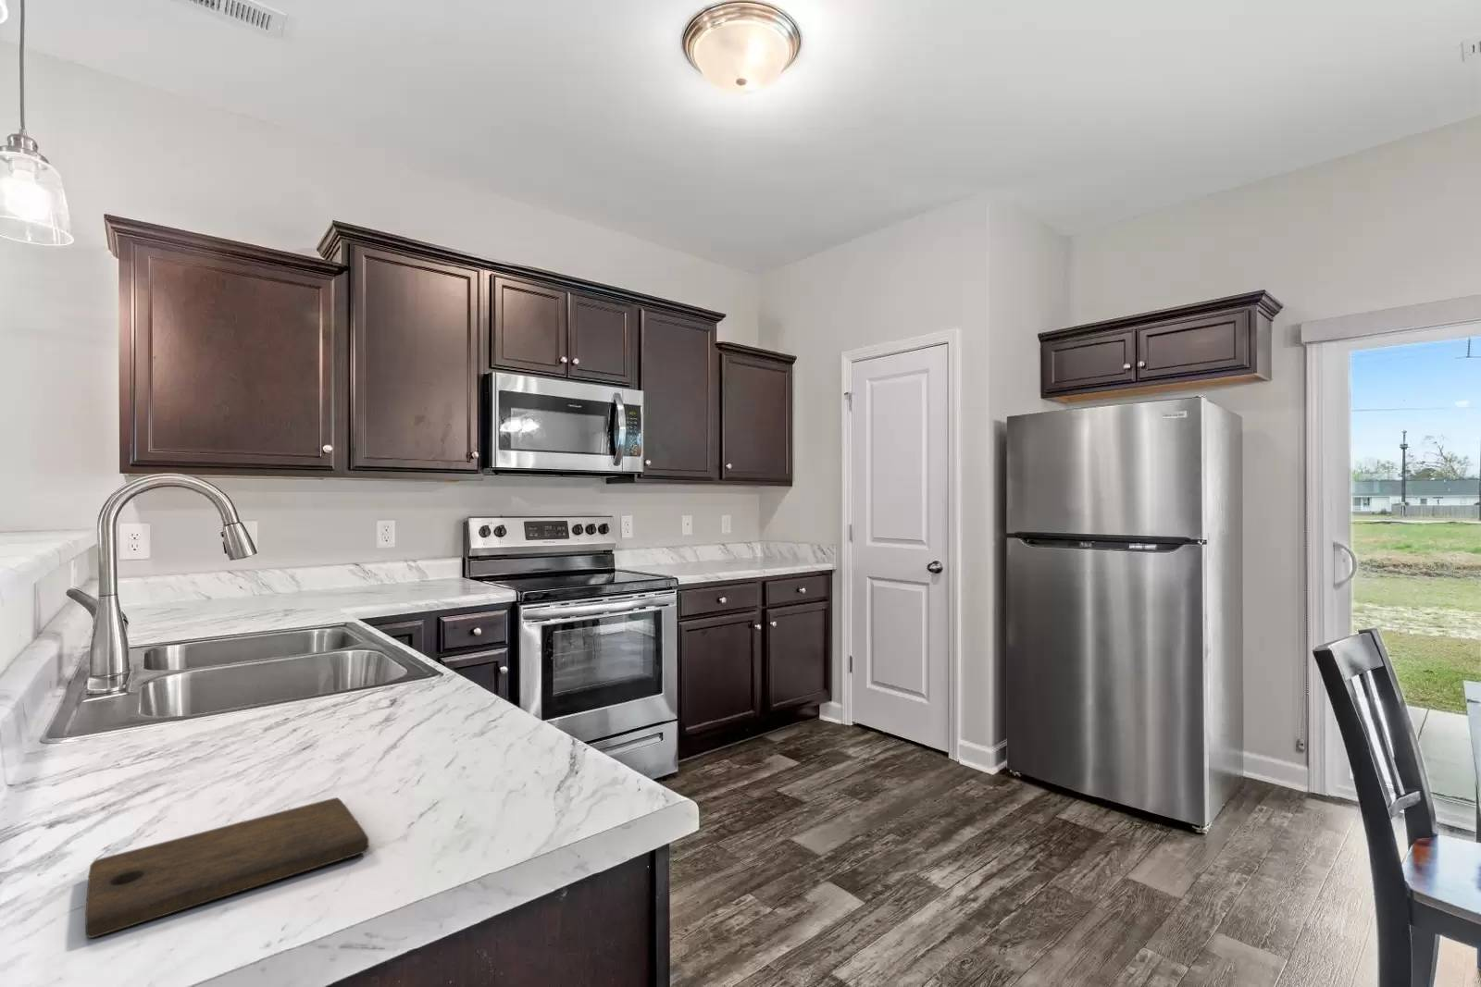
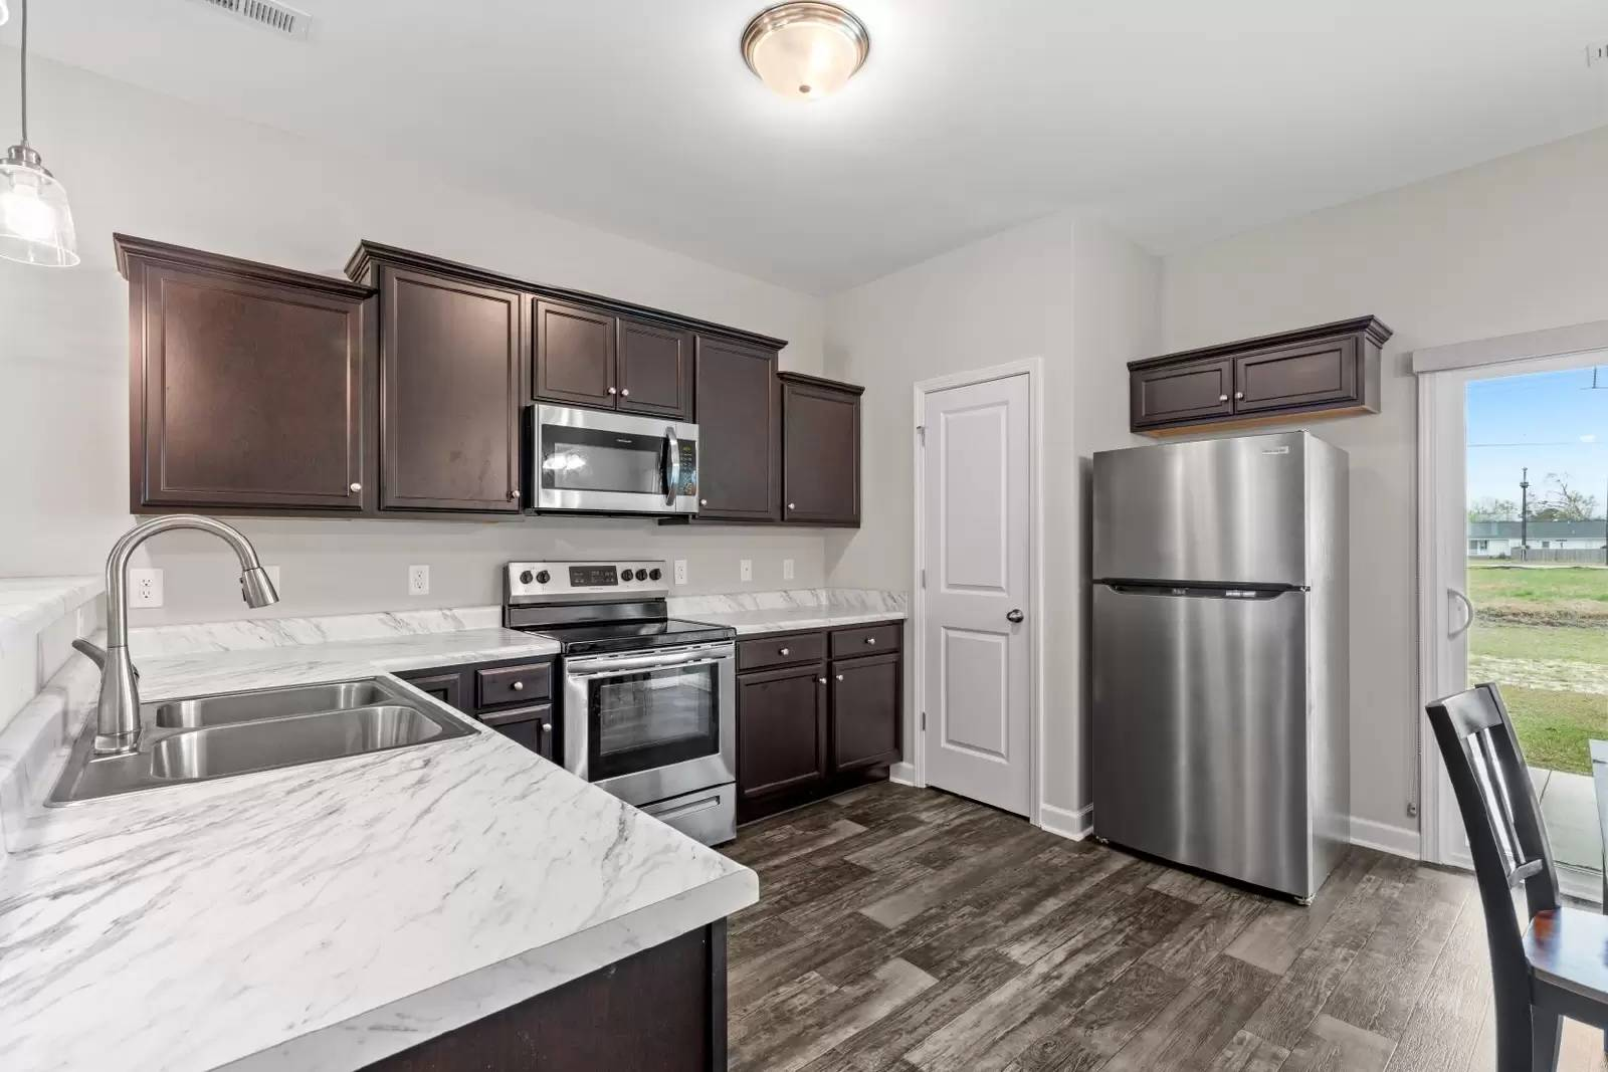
- cutting board (235, 856)
